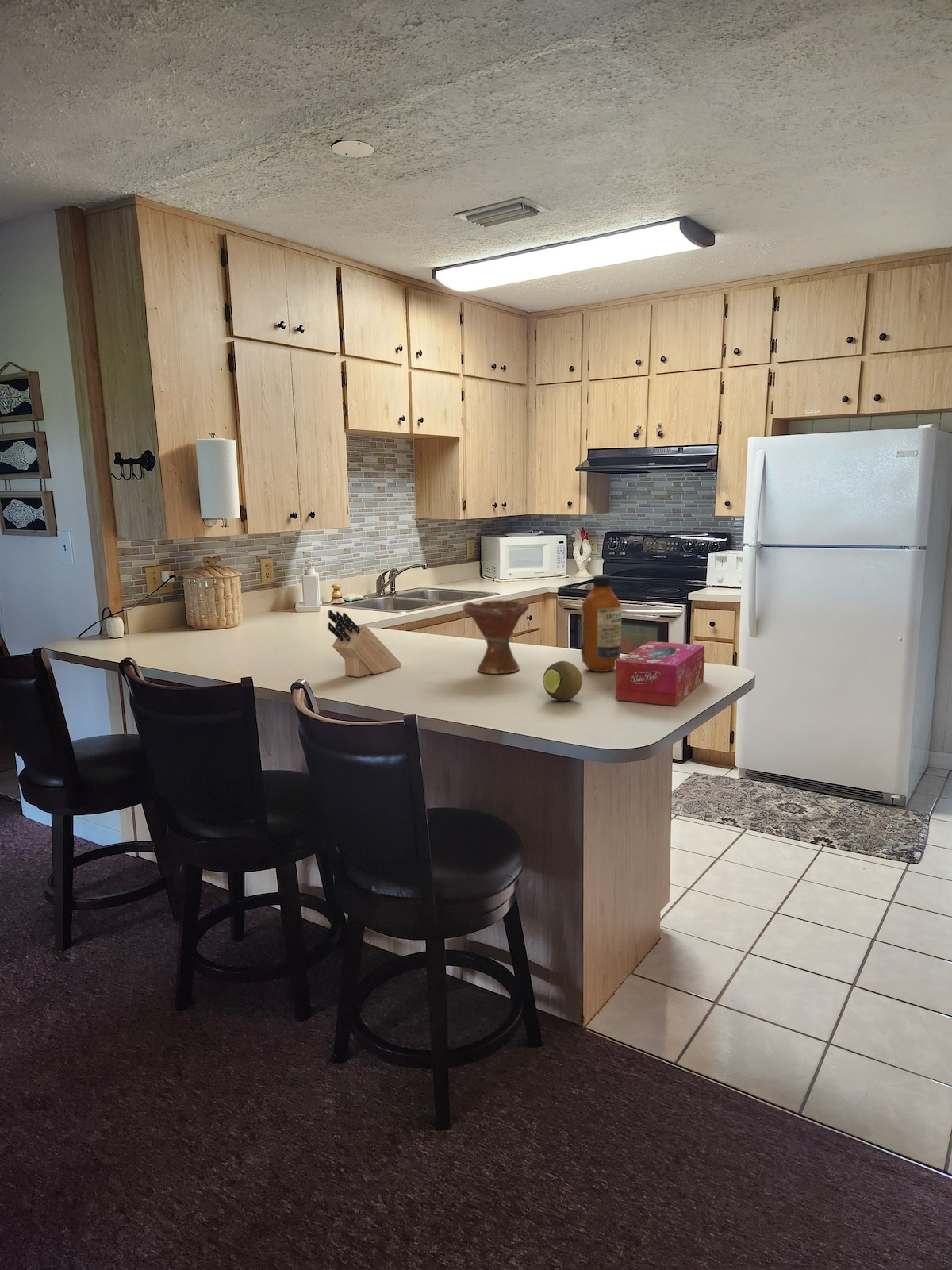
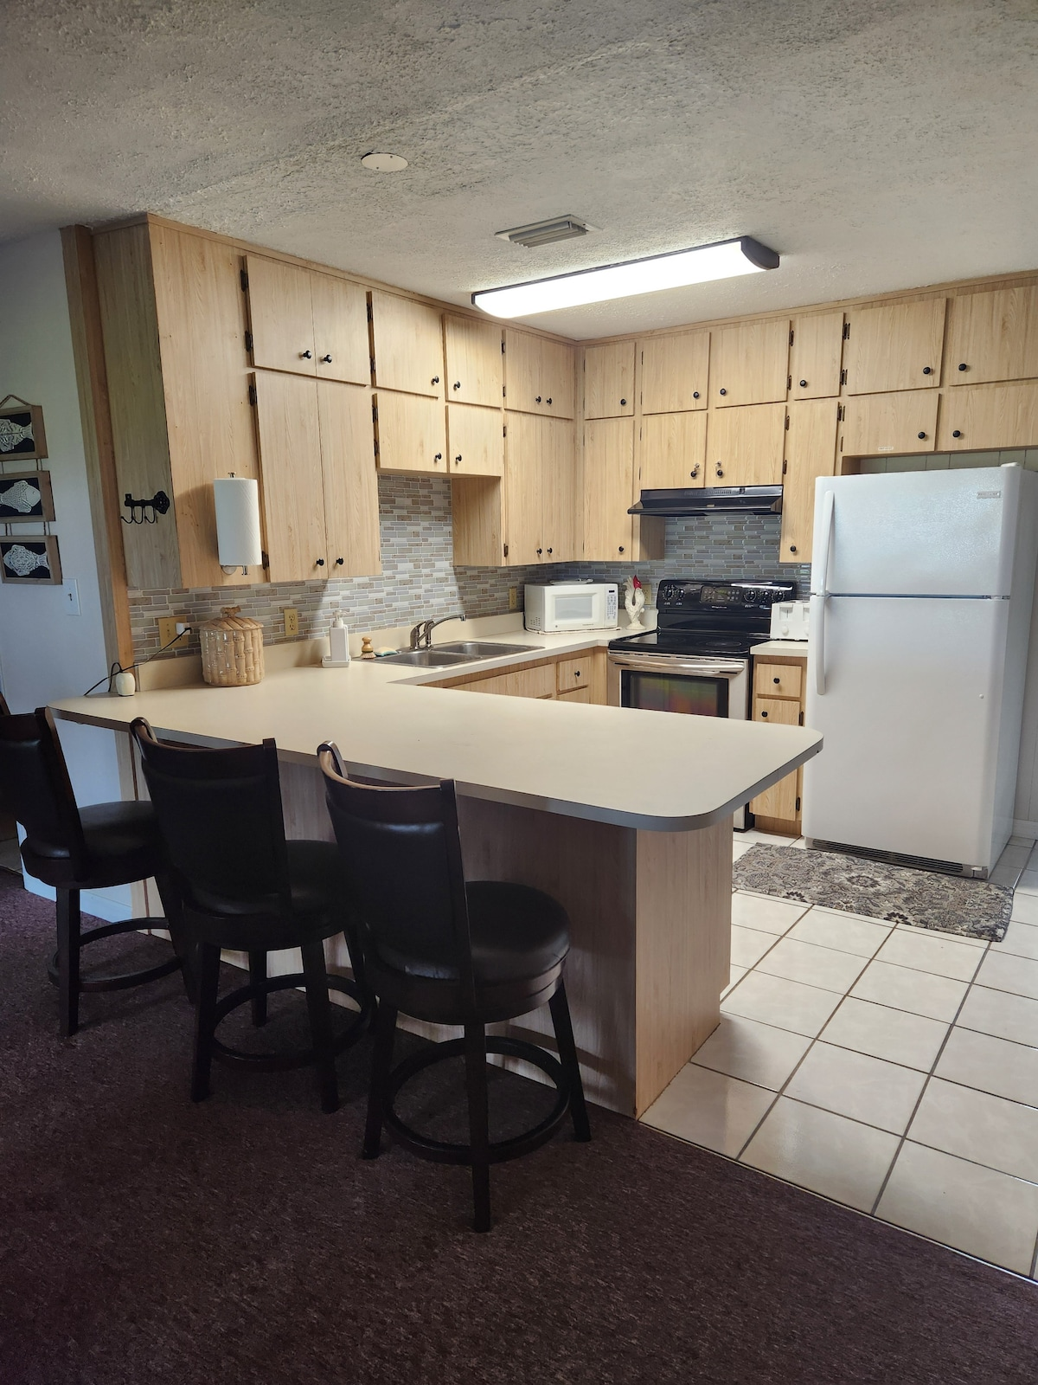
- knife block (363, 640)
- bottle (601, 622)
- bowl (496, 637)
- fruit (562, 680)
- tissue box (661, 671)
